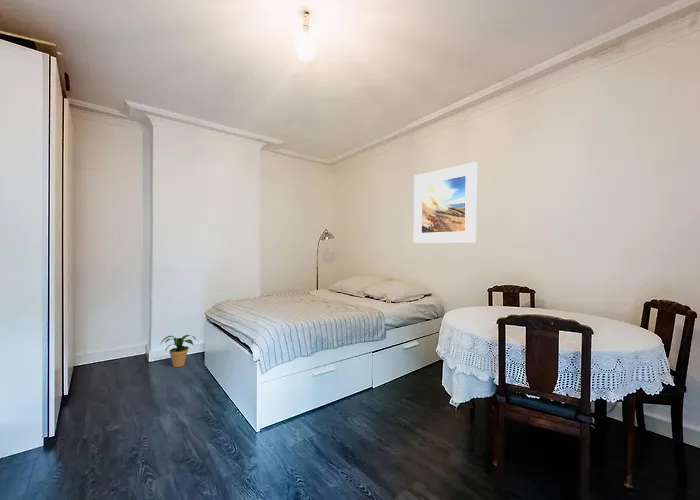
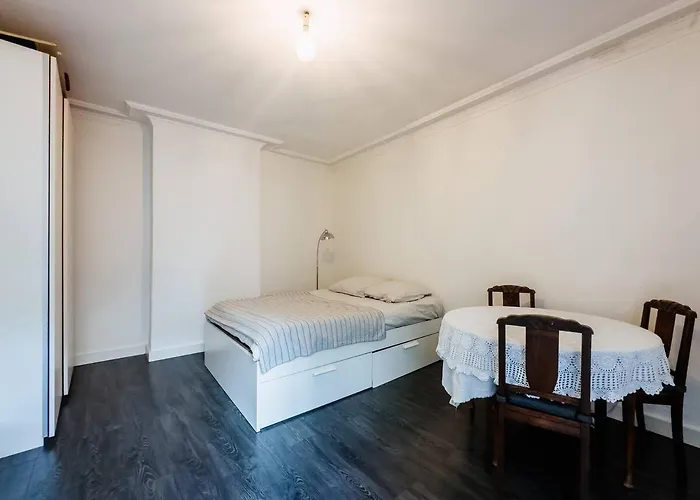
- potted plant (178, 350)
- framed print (442, 206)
